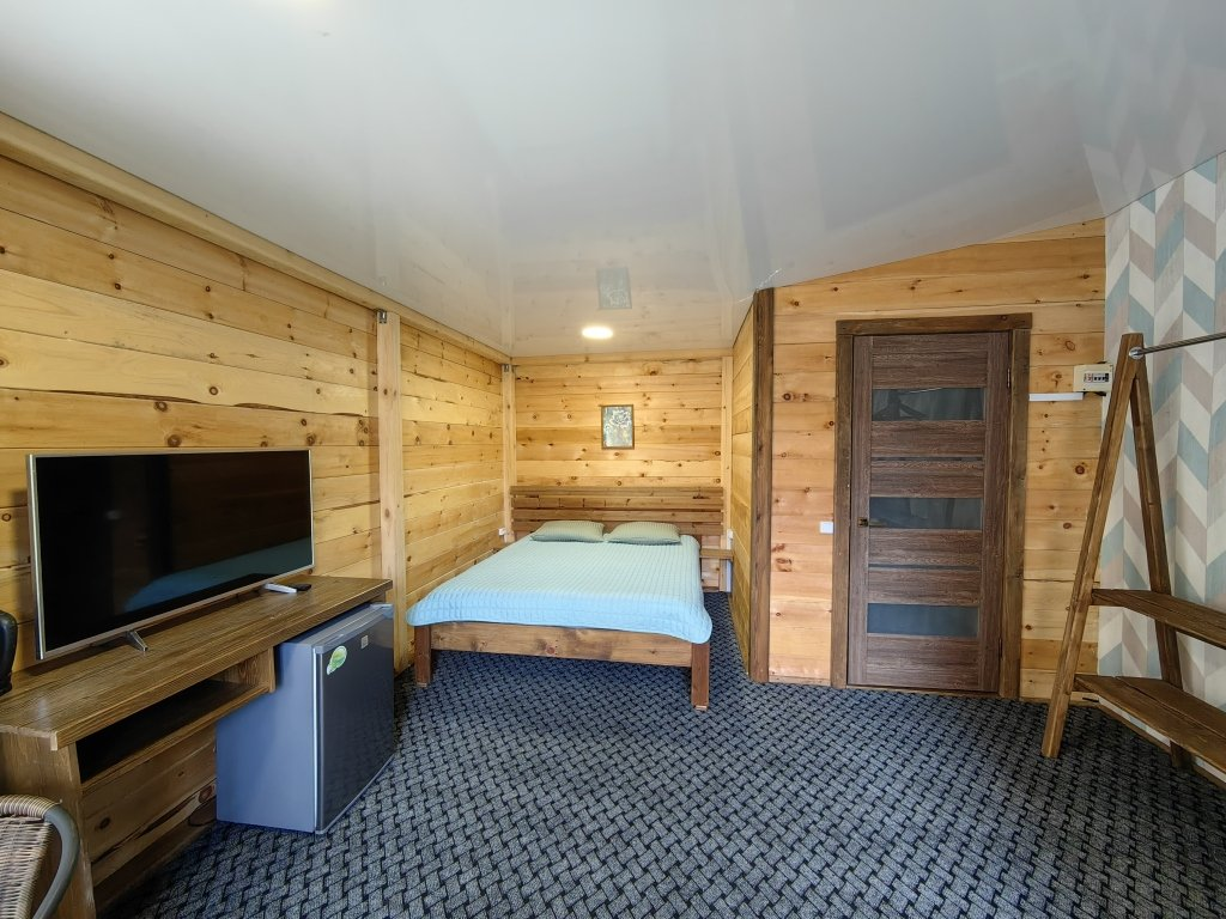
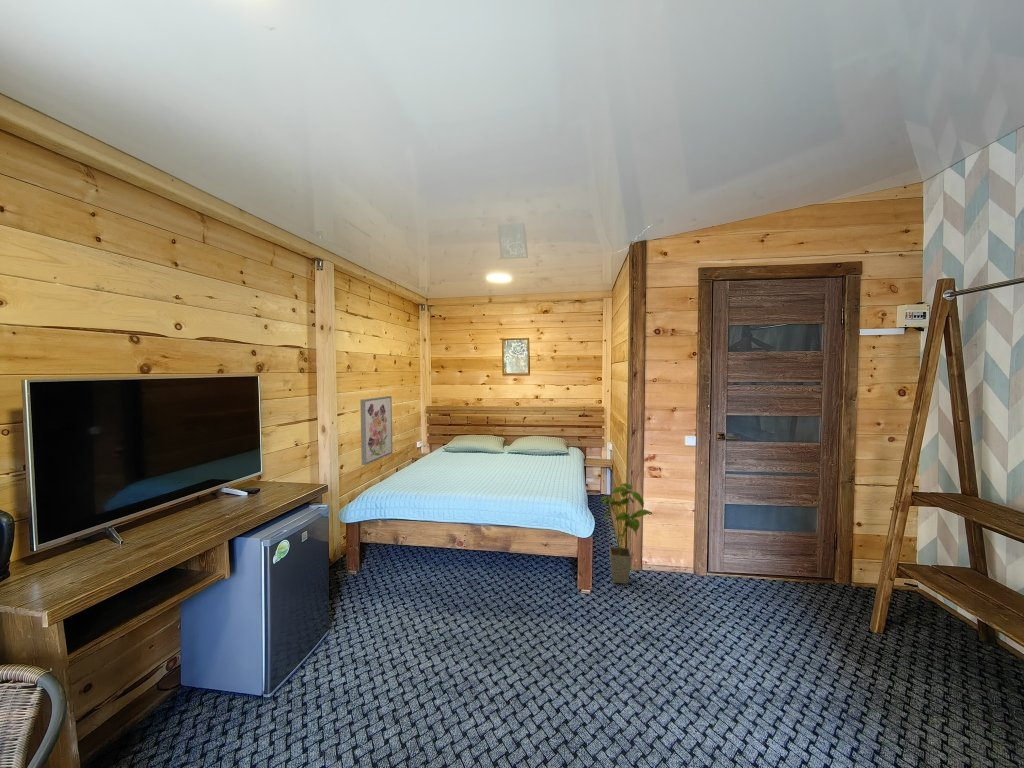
+ wall art (377, 428)
+ house plant (626, 531)
